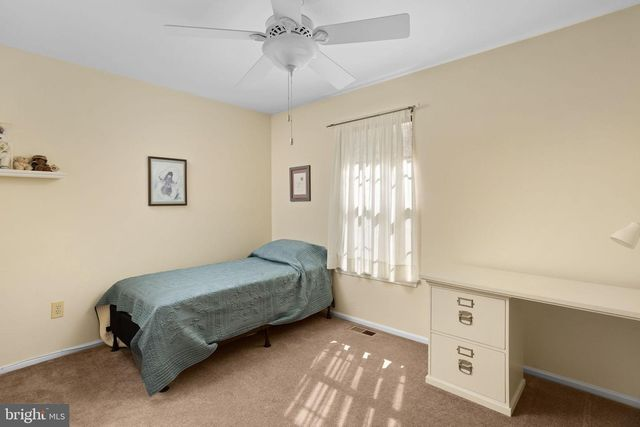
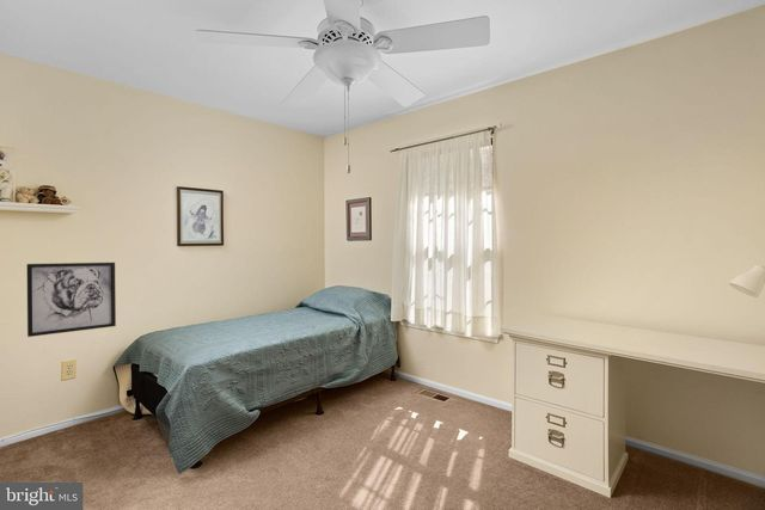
+ wall art (74, 296)
